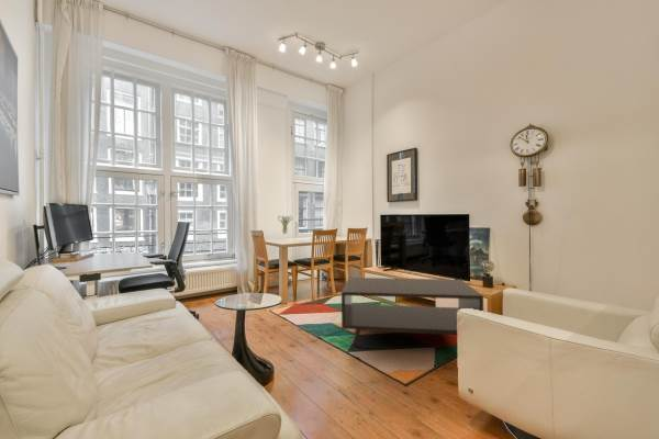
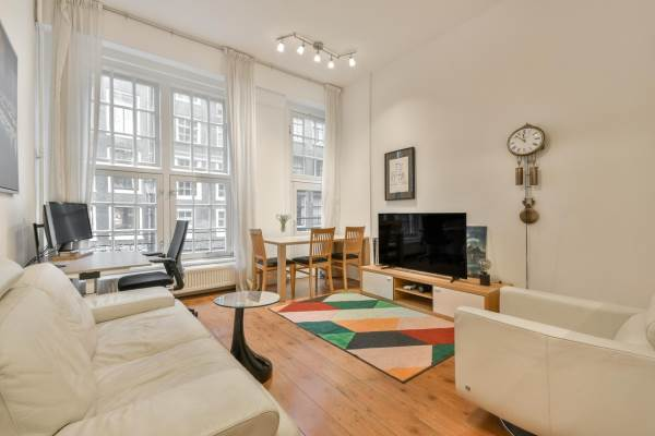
- coffee table (406, 311)
